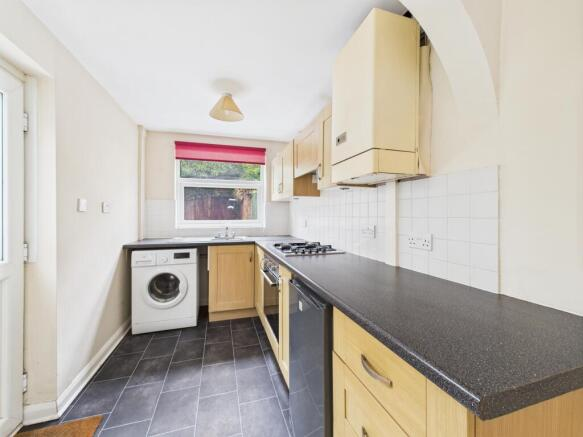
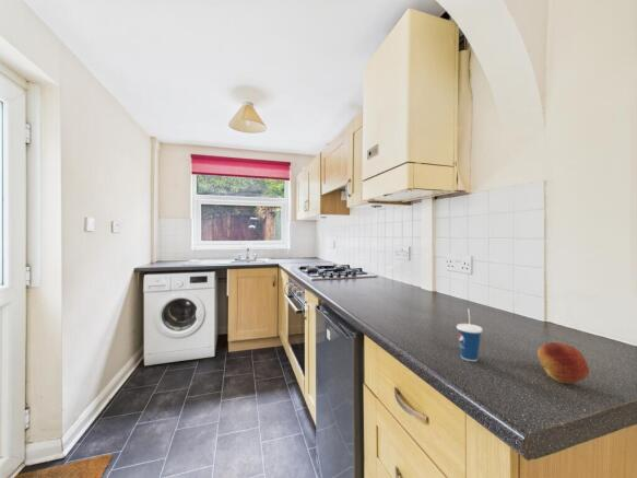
+ fruit (562, 362)
+ cup (469, 334)
